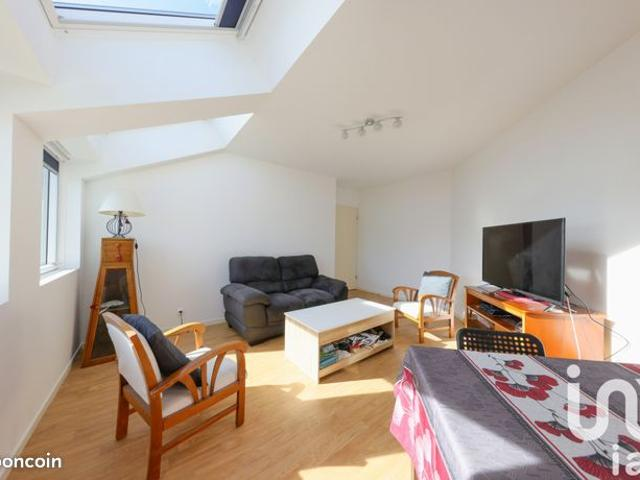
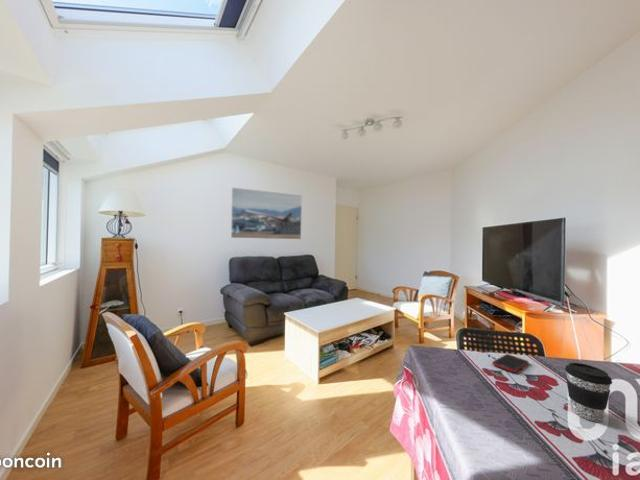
+ cell phone (510, 363)
+ coffee cup (587, 391)
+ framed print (268, 215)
